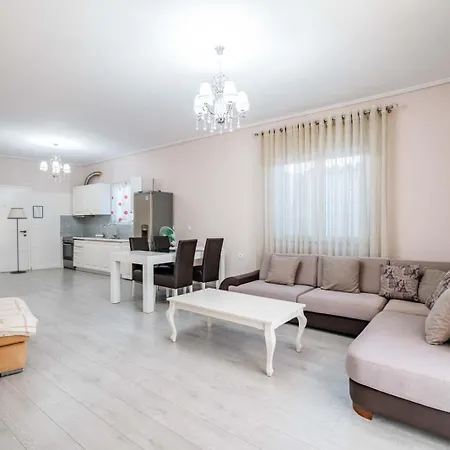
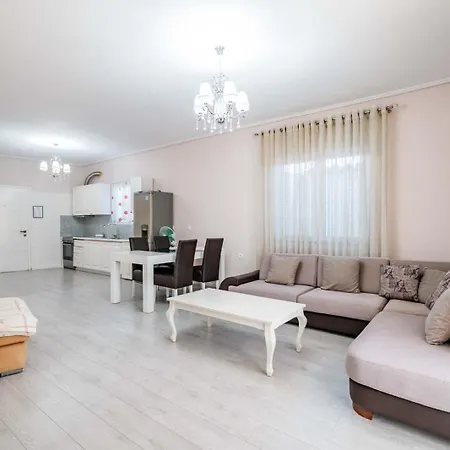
- floor lamp (17, 240)
